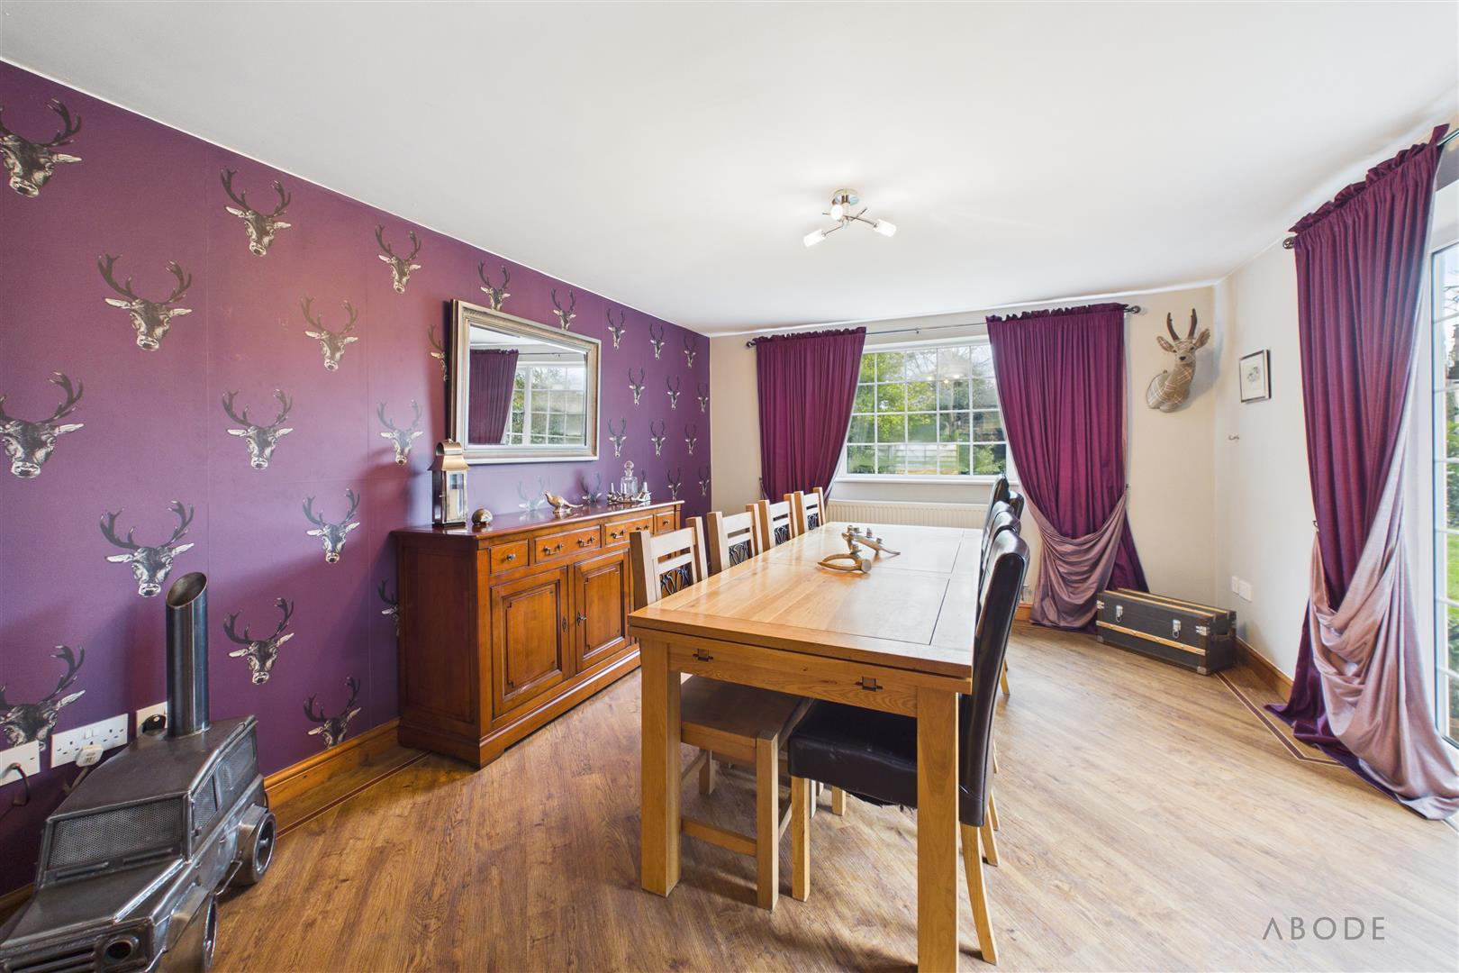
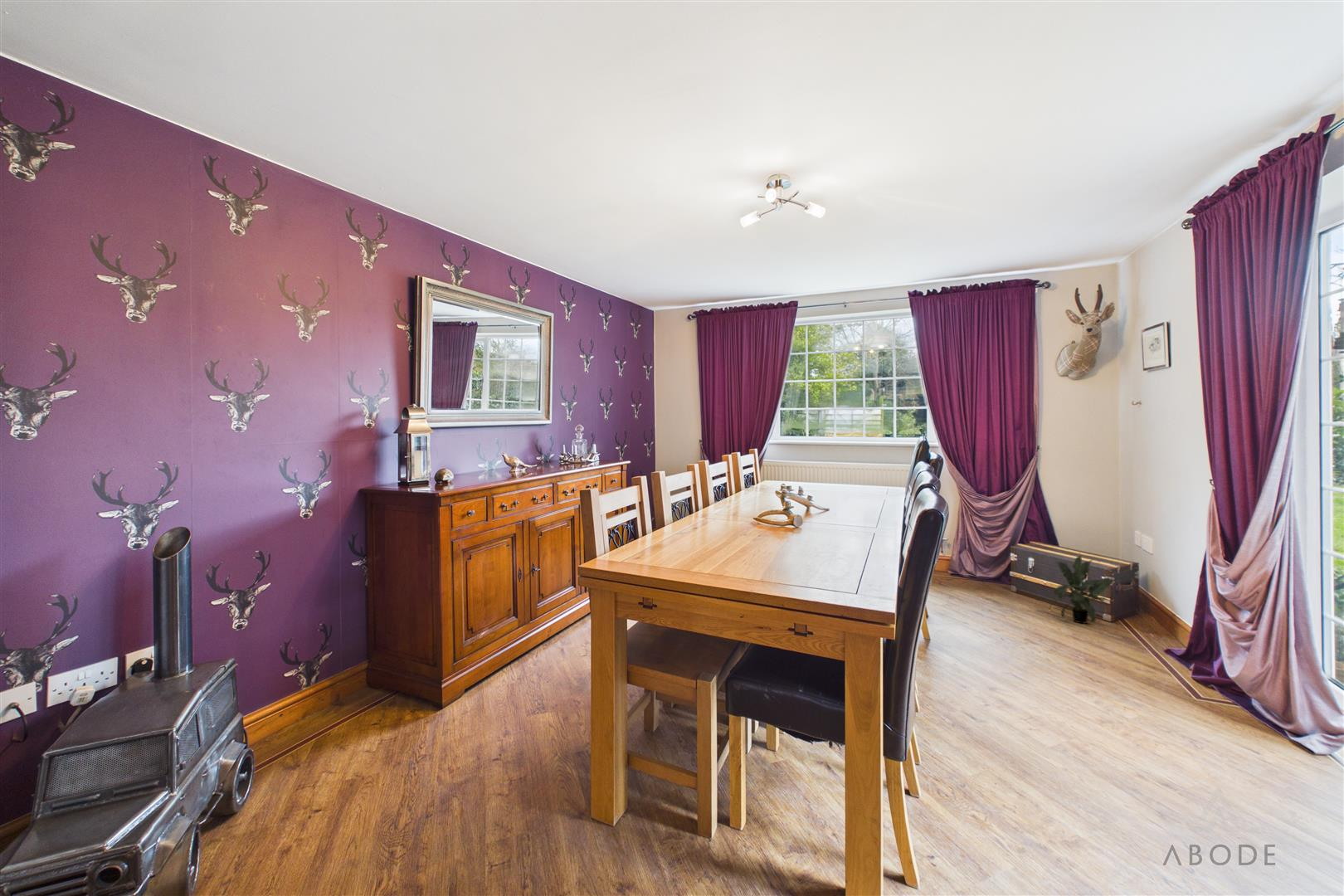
+ potted plant (1077, 589)
